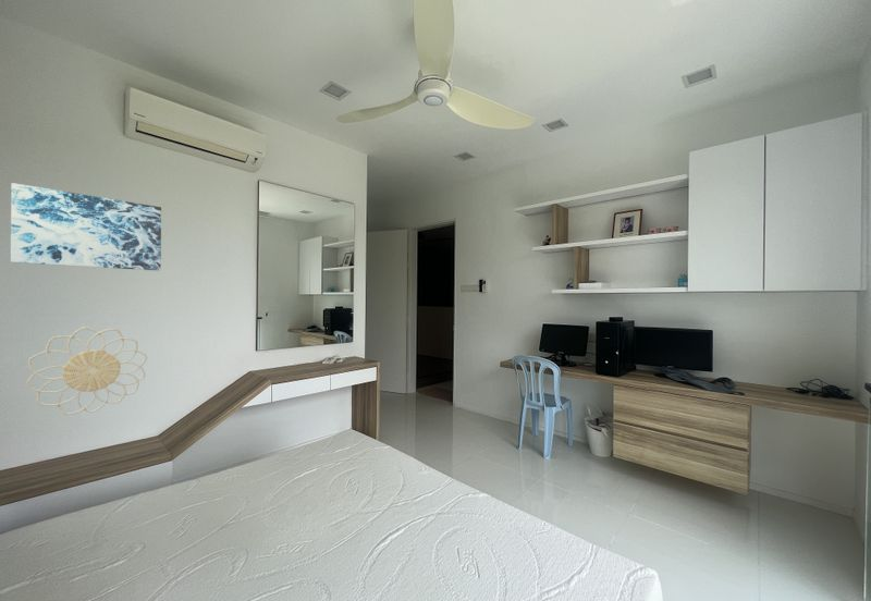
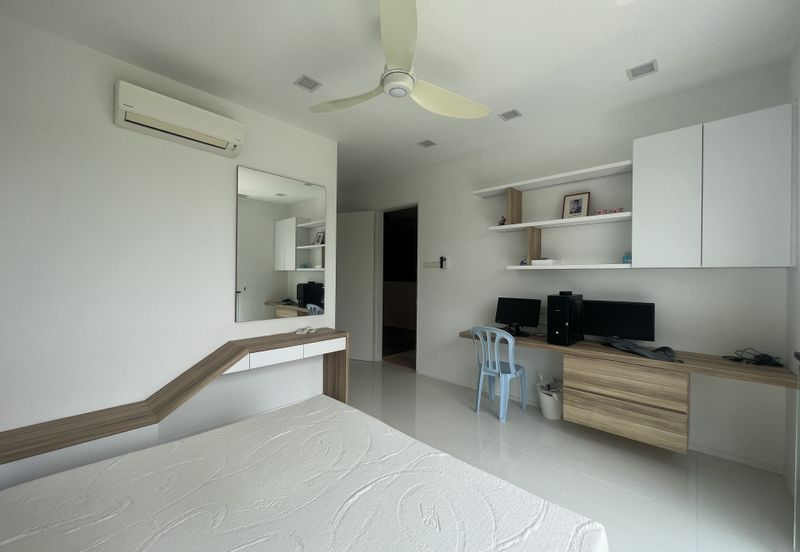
- wall art (94, 232)
- decorative wall piece (91, 369)
